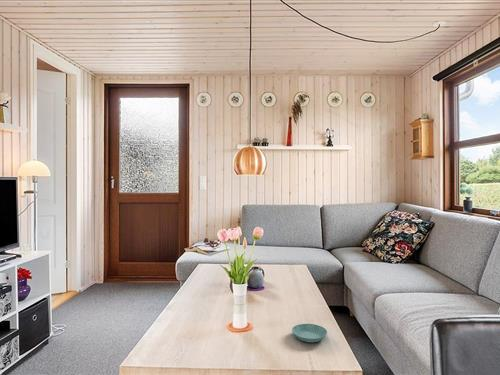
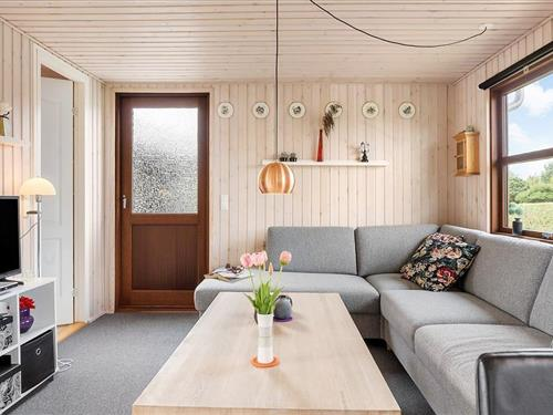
- saucer (309, 333)
